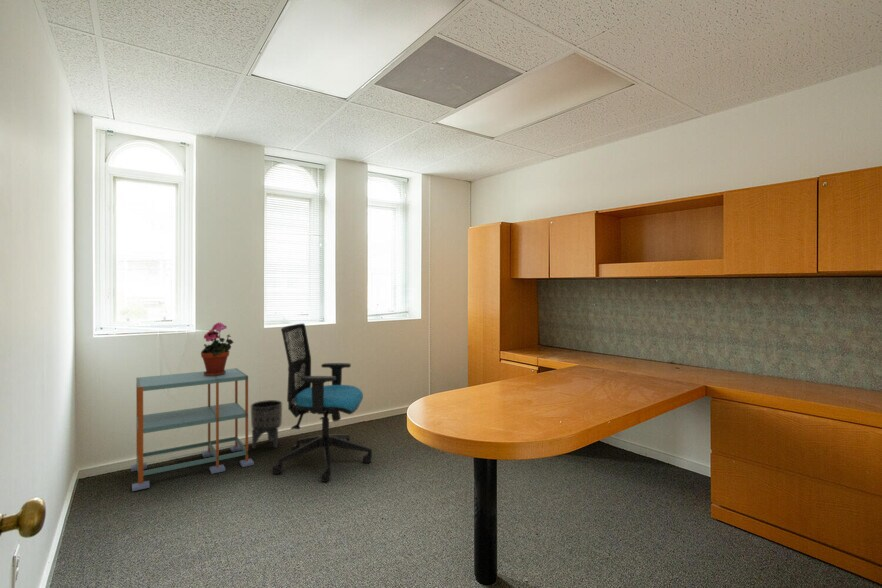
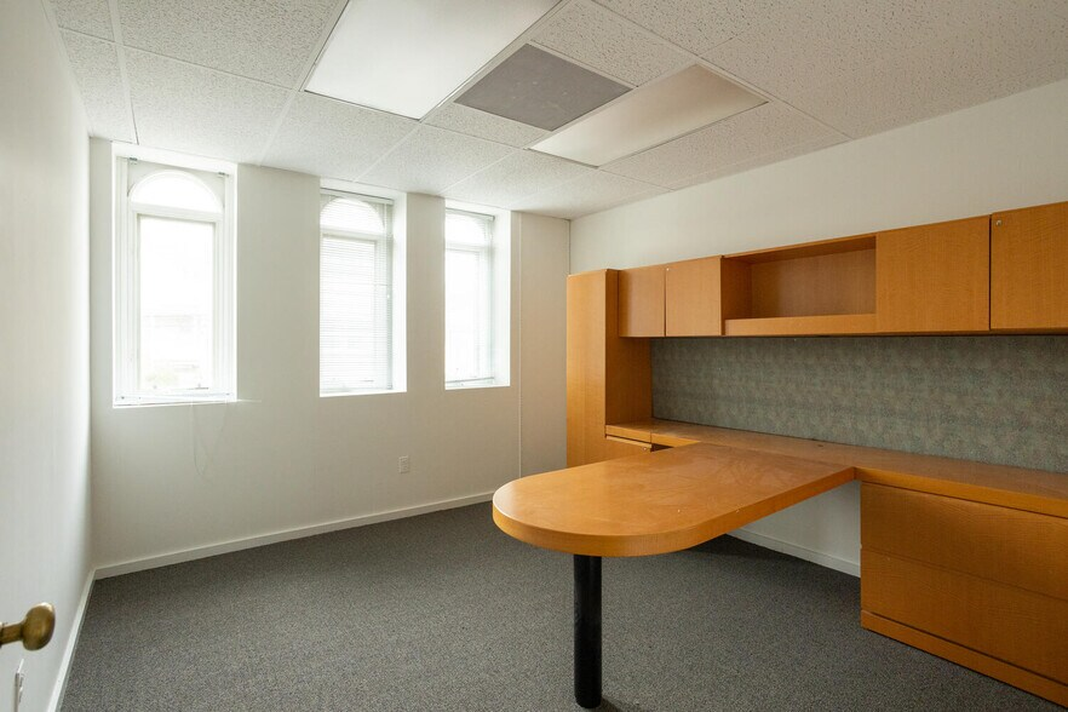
- potted plant (216, 348)
- office chair (327, 393)
- shelving unit (193, 421)
- planter (266, 424)
